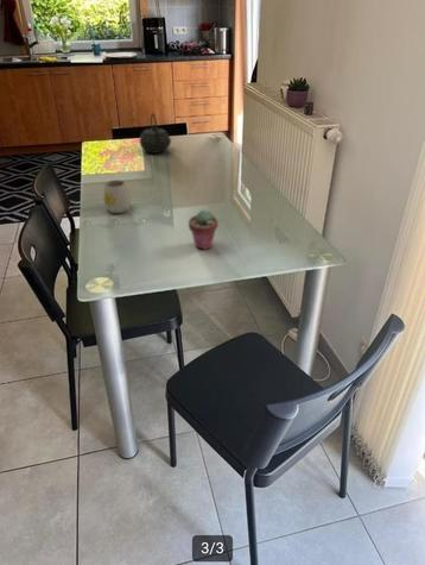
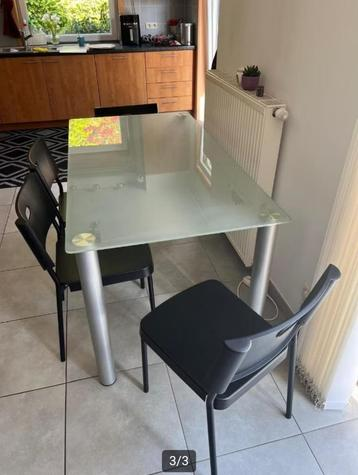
- kettle (154, 132)
- mug (114, 195)
- potted succulent (203, 227)
